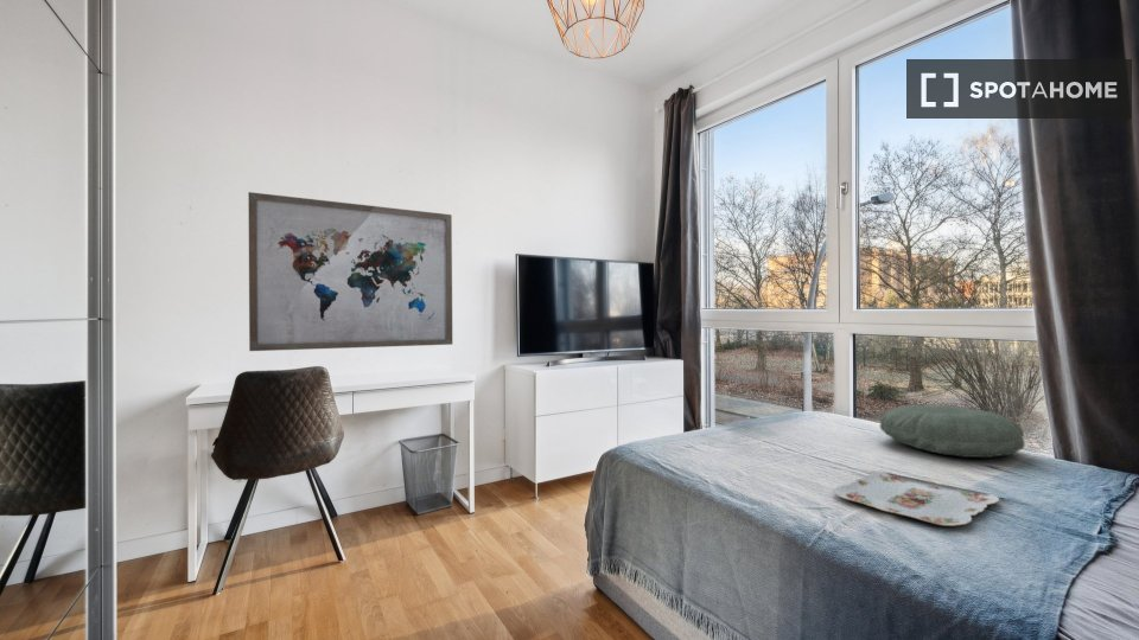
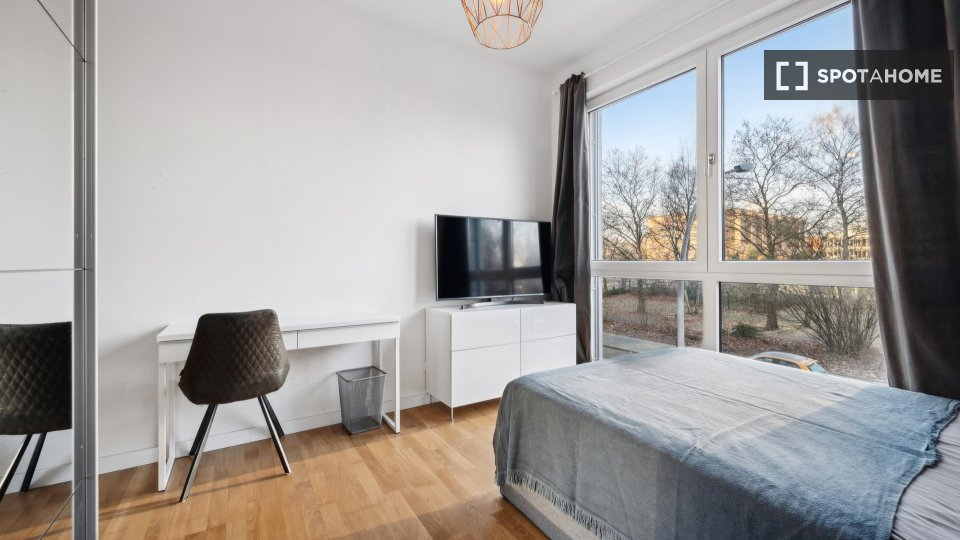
- serving tray (914, 495)
- pillow (949, 428)
- wall art (359, 275)
